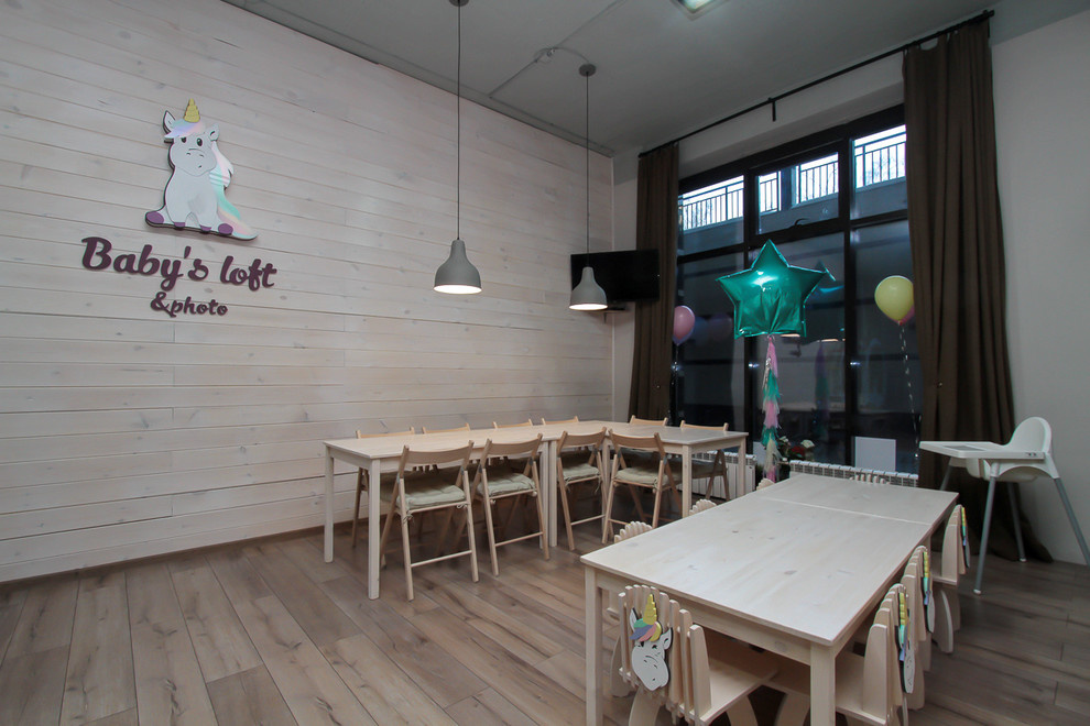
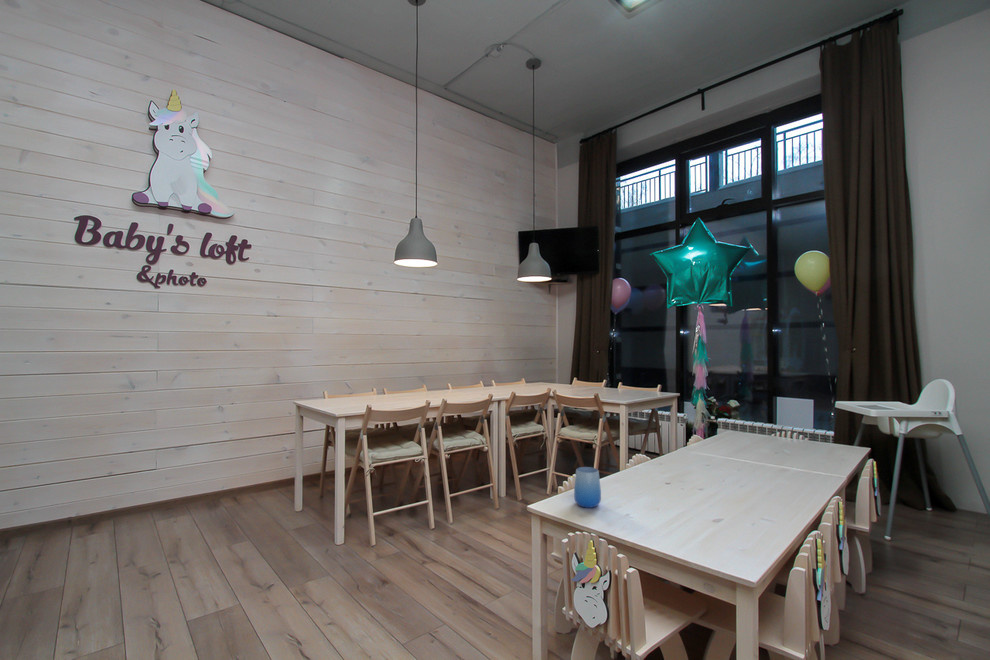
+ cup (587, 487)
